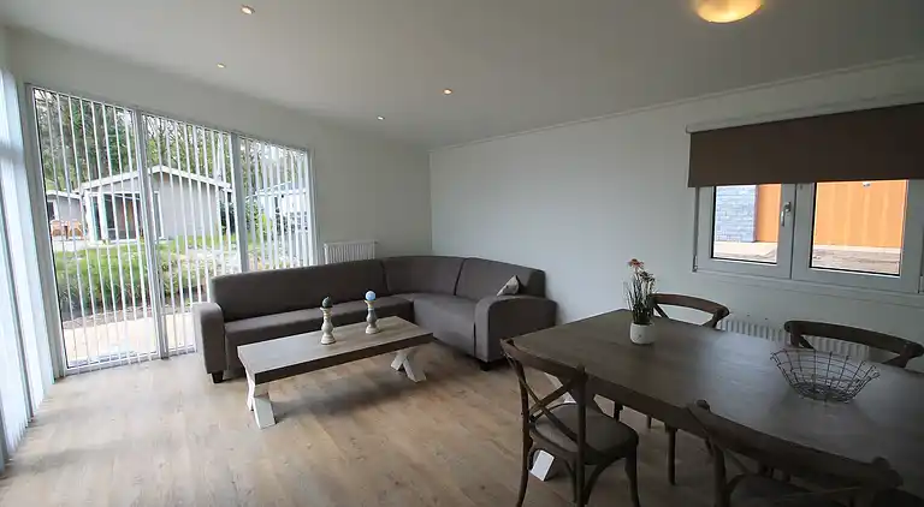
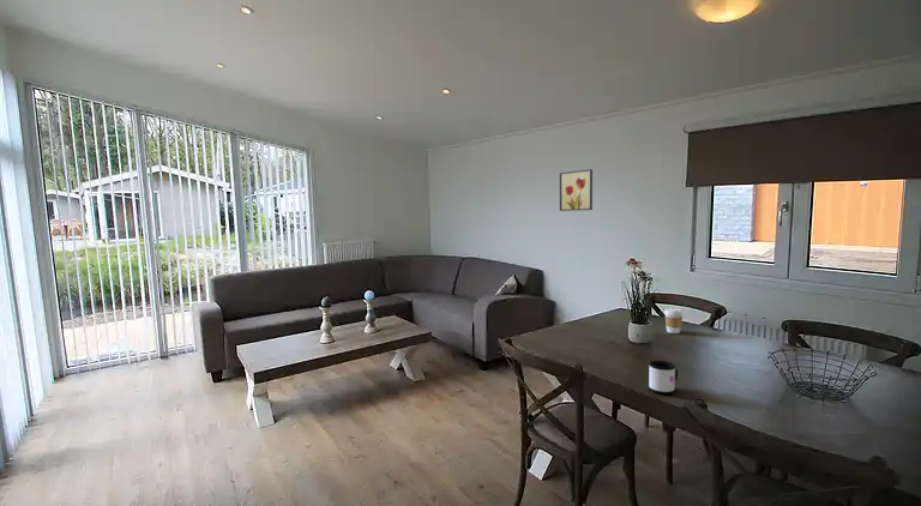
+ mug (664, 375)
+ wall art (576, 191)
+ coffee cup (673, 320)
